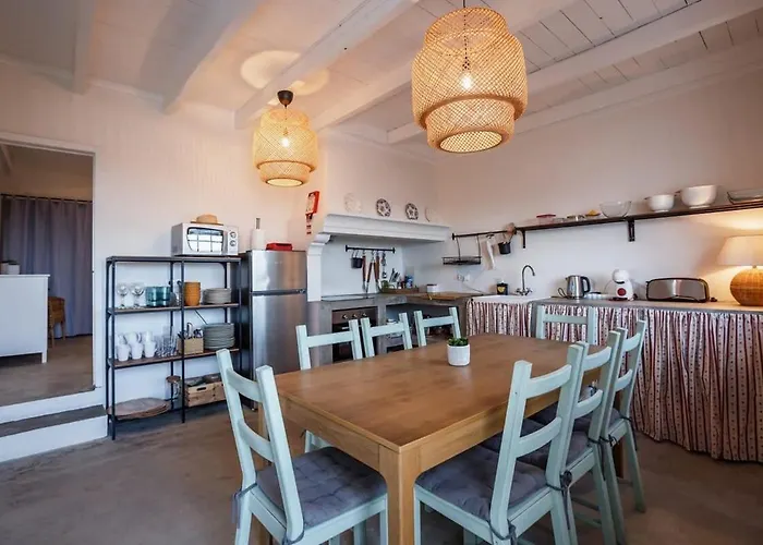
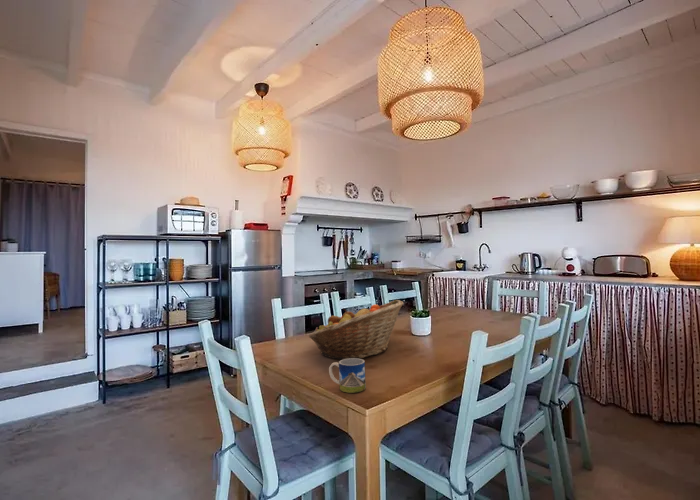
+ fruit basket (358, 326)
+ mug (347, 374)
